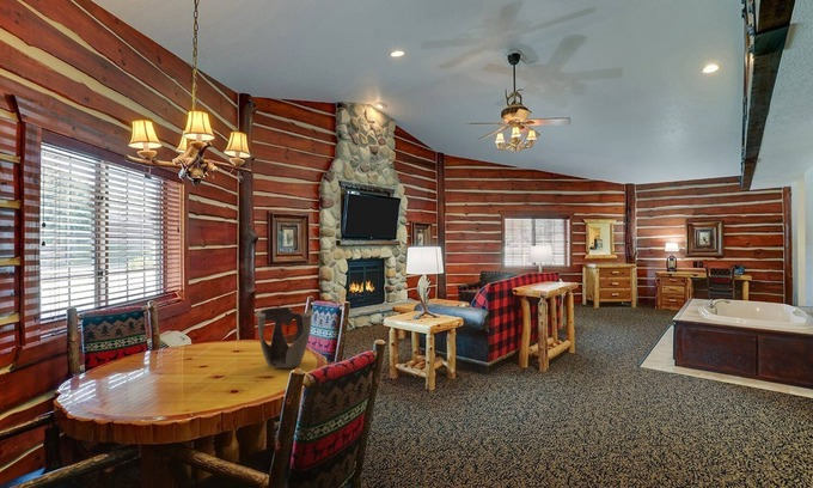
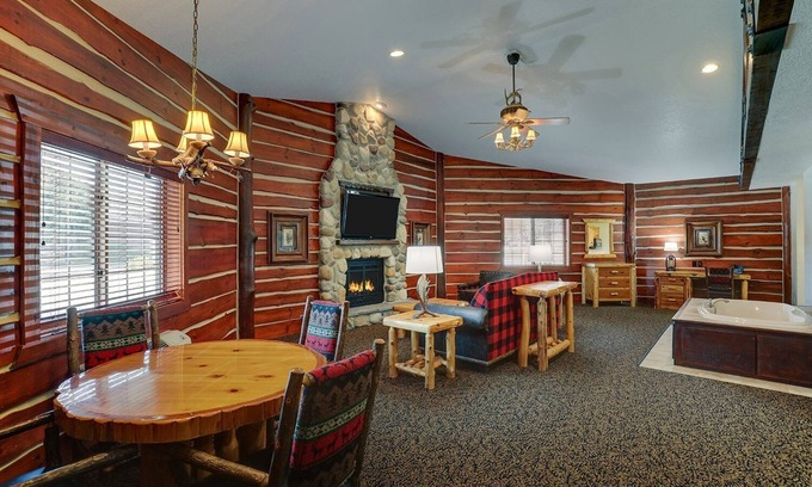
- decorative bowl (283, 336)
